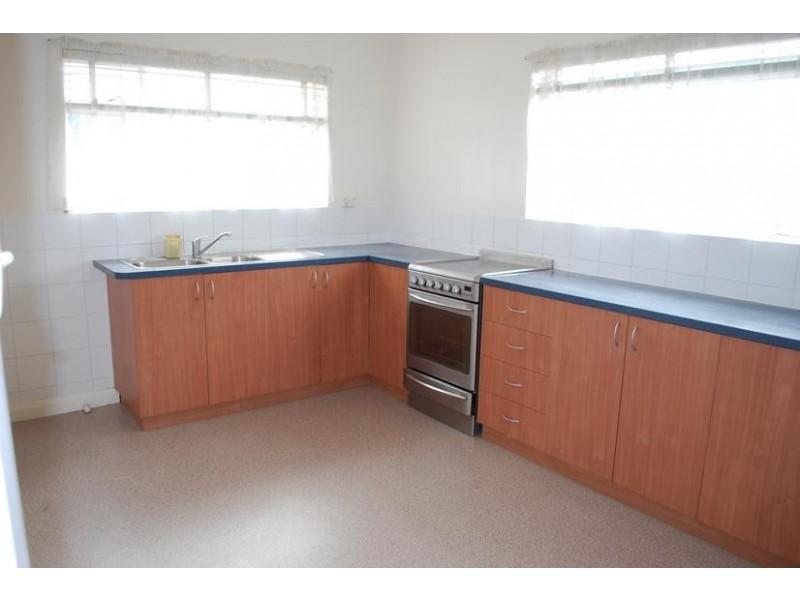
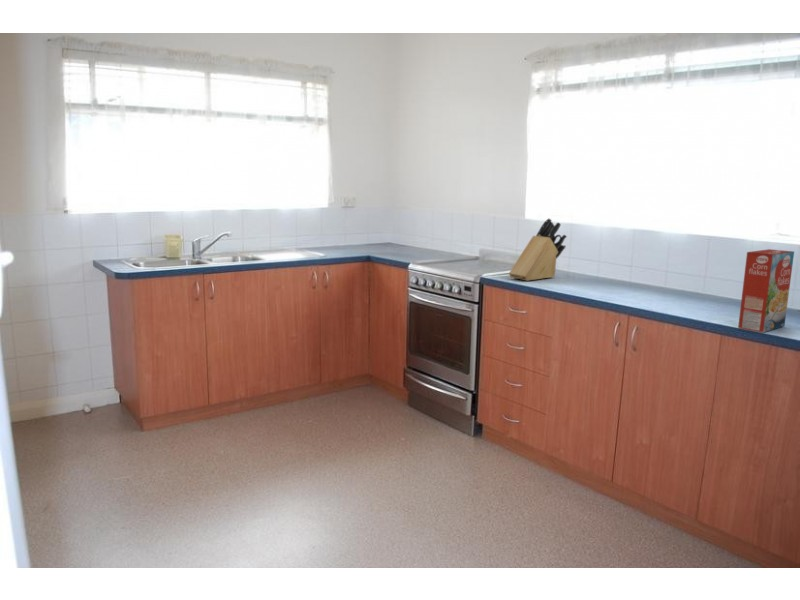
+ knife block (539, 248)
+ cereal box (766, 289)
